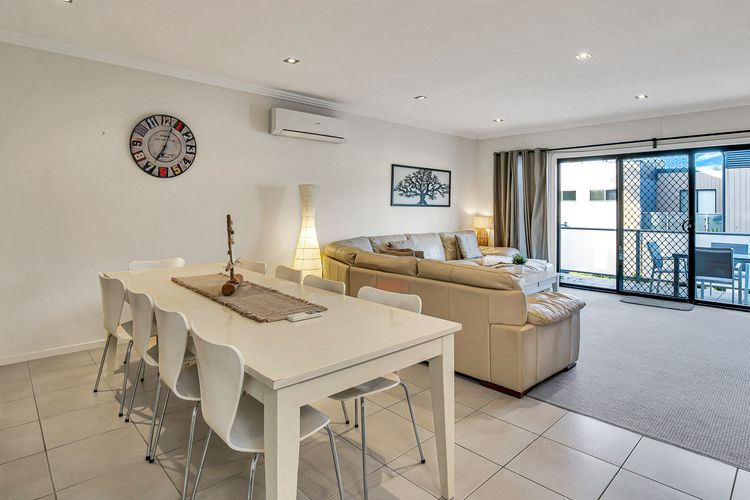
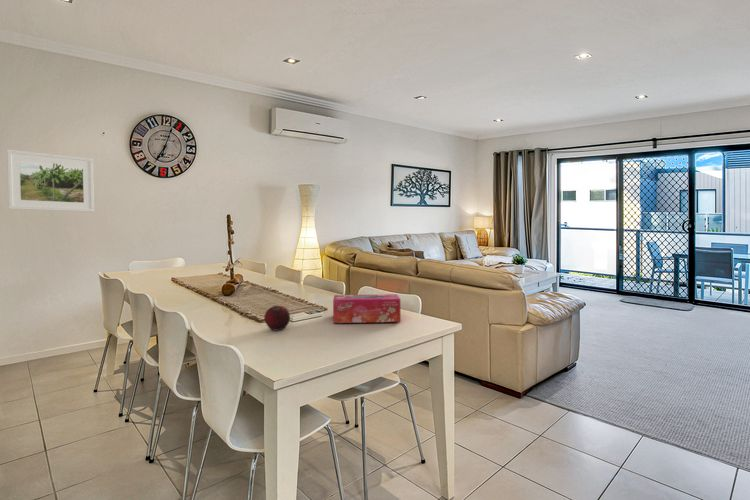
+ fruit (277, 317)
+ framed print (52, 182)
+ tissue box (366, 308)
